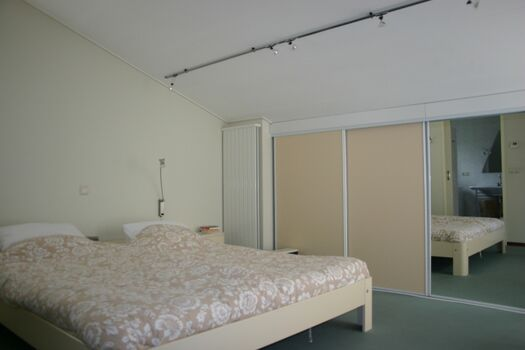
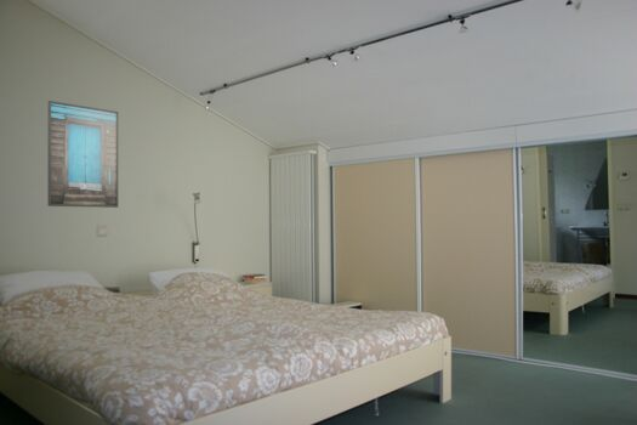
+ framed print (84, 155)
